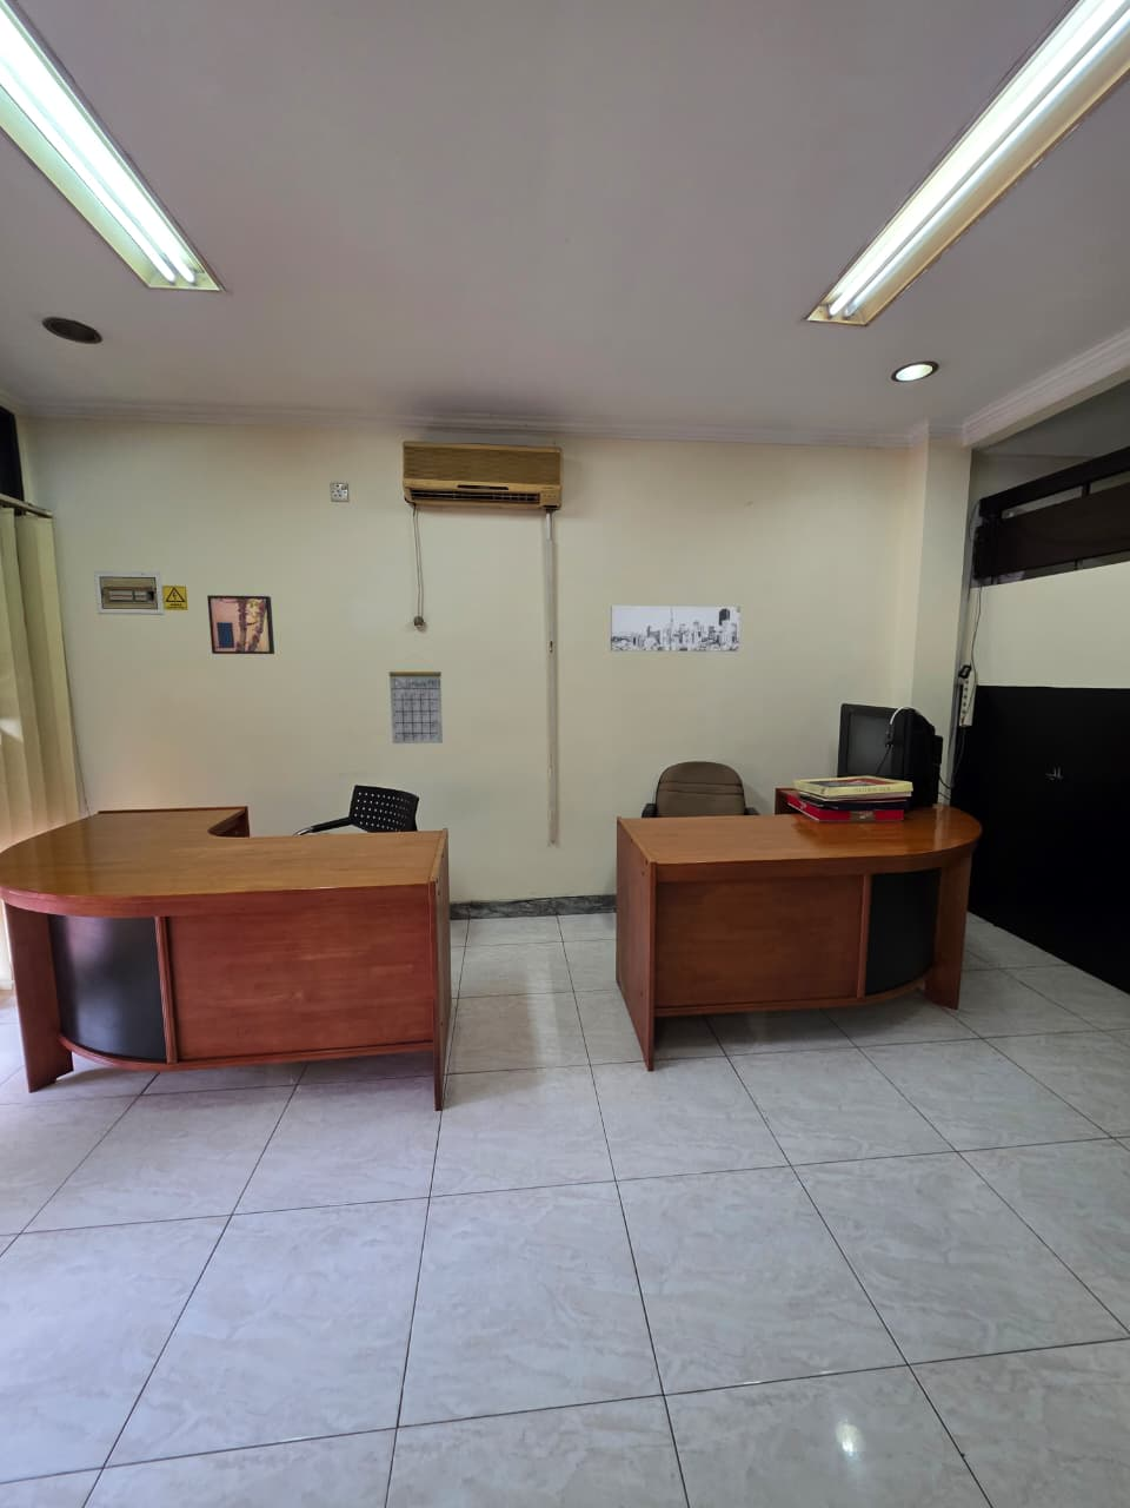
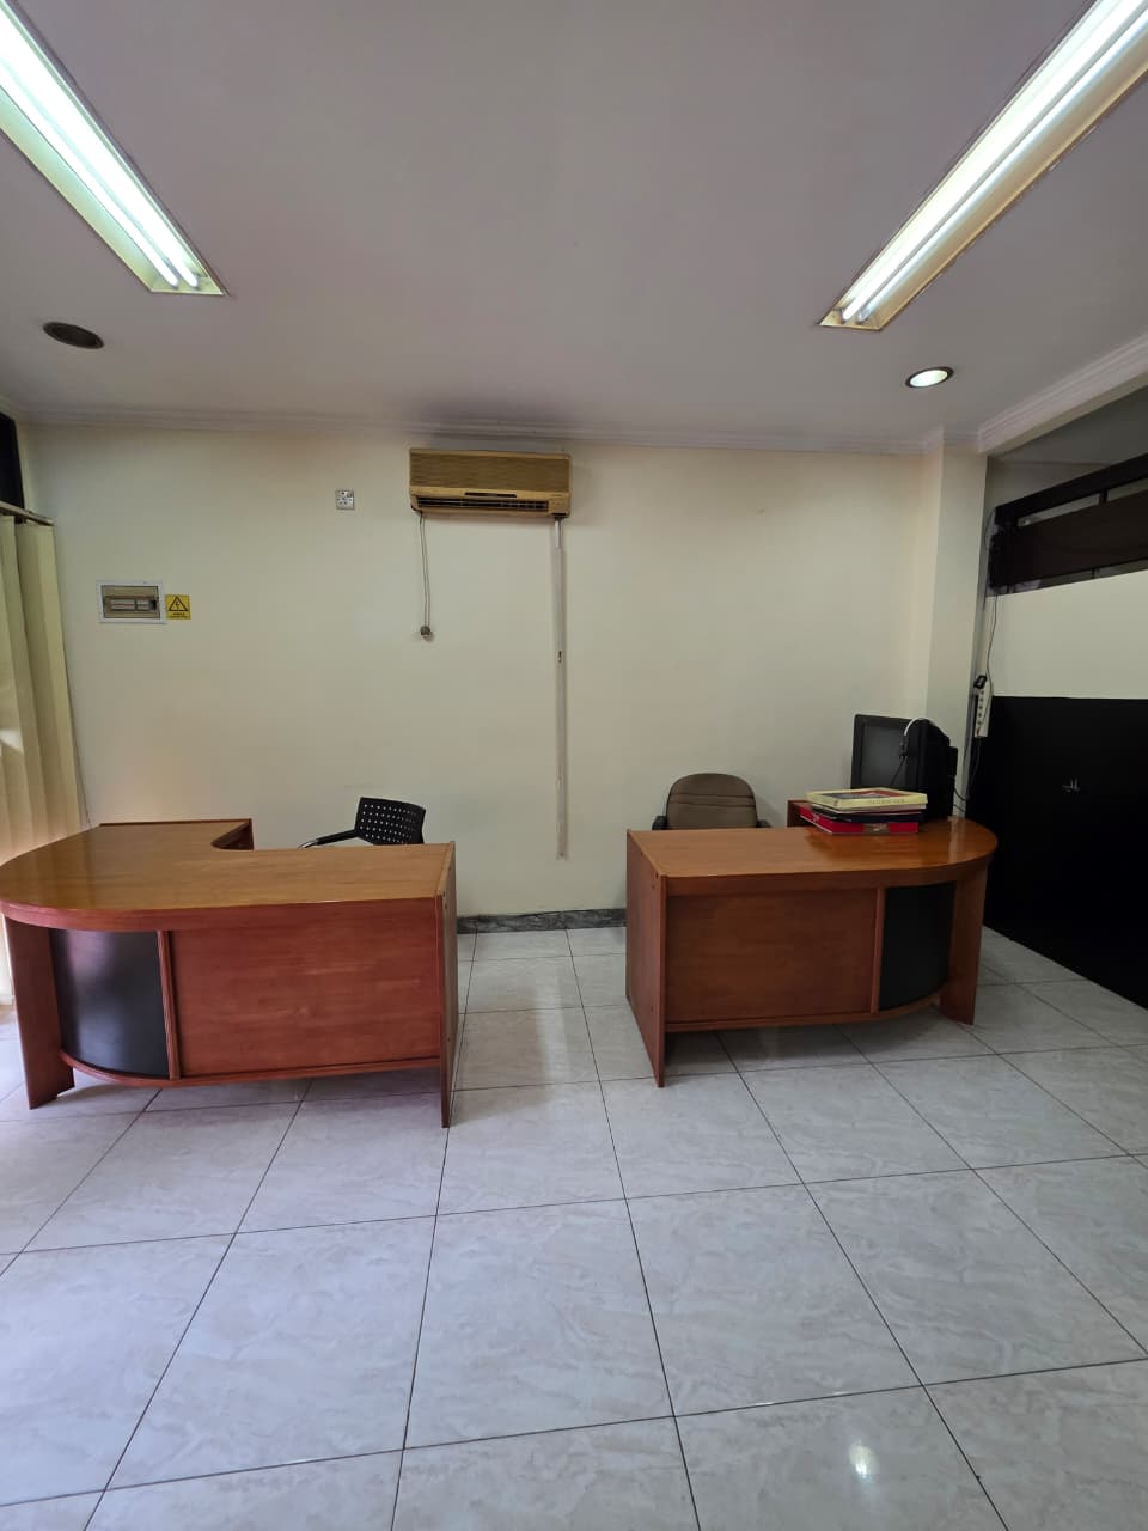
- wall art (241, 625)
- wall art (674, 628)
- calendar (415, 698)
